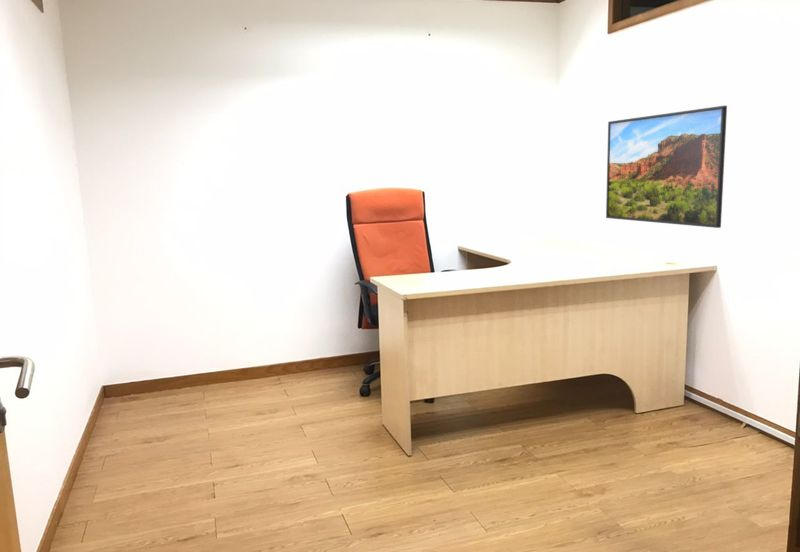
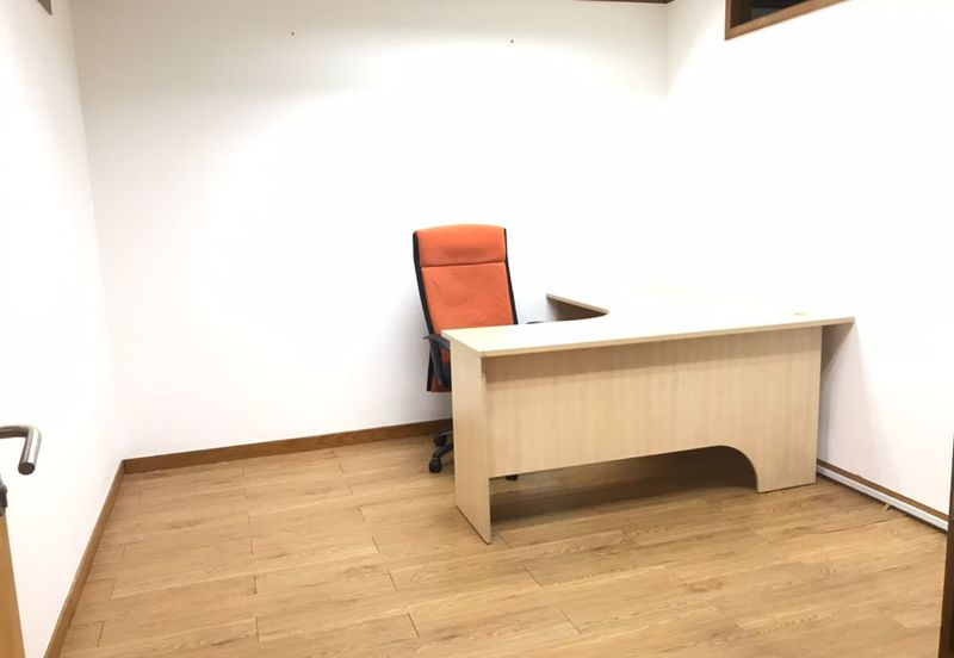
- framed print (658, 169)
